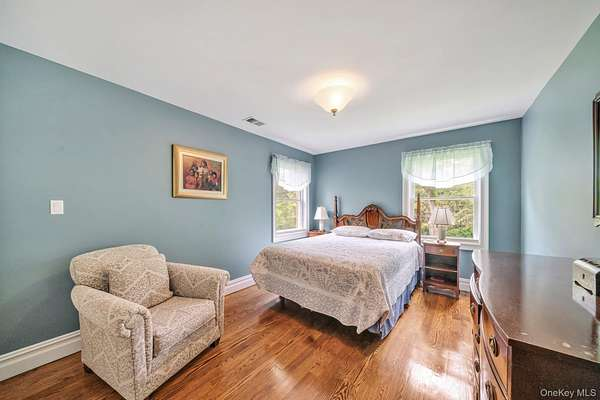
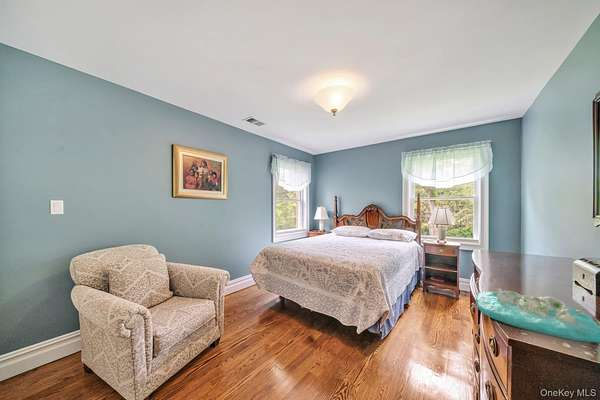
+ decorative tray (531, 297)
